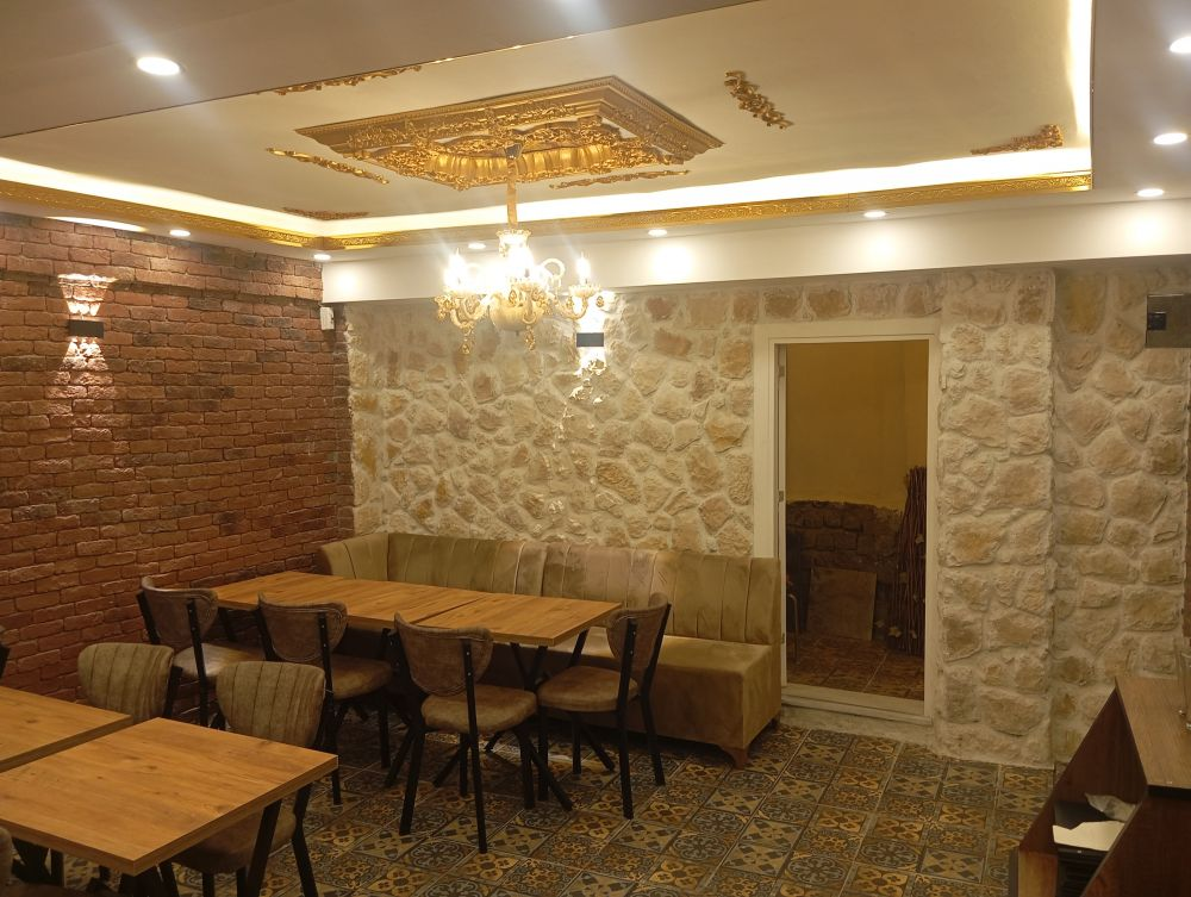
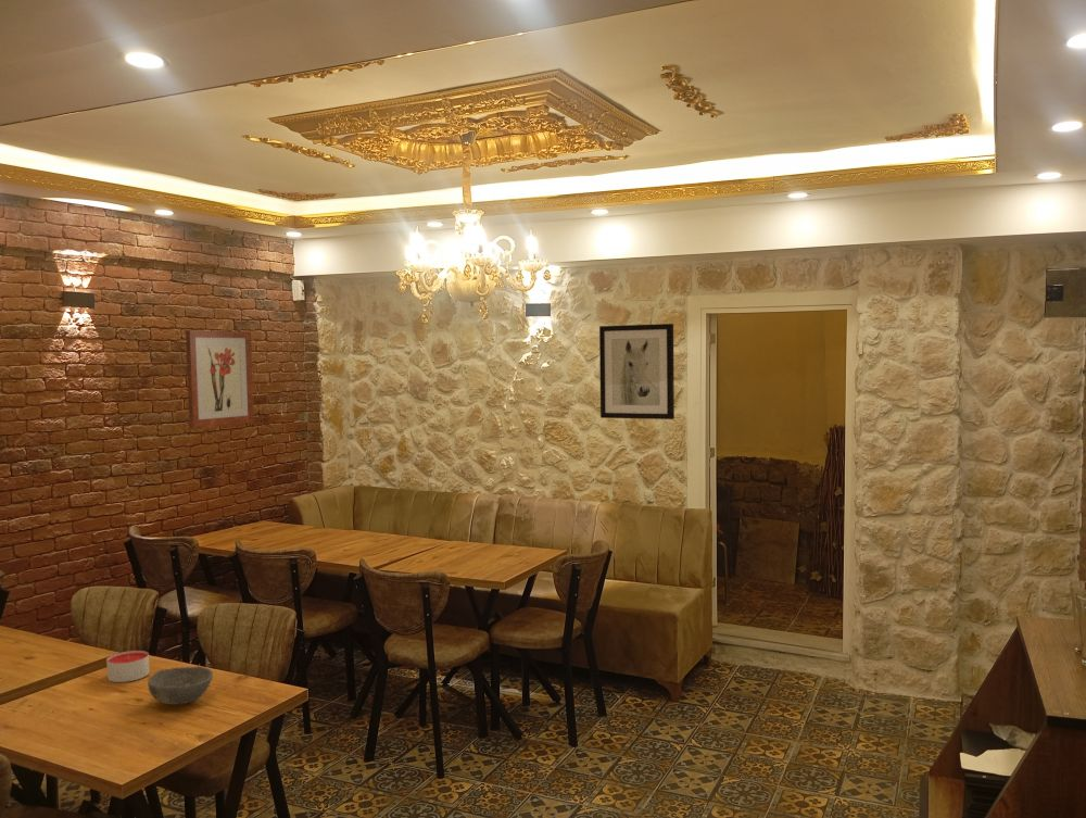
+ candle (128, 665)
+ wall art (220, 378)
+ bowl (180, 688)
+ wall art (635, 372)
